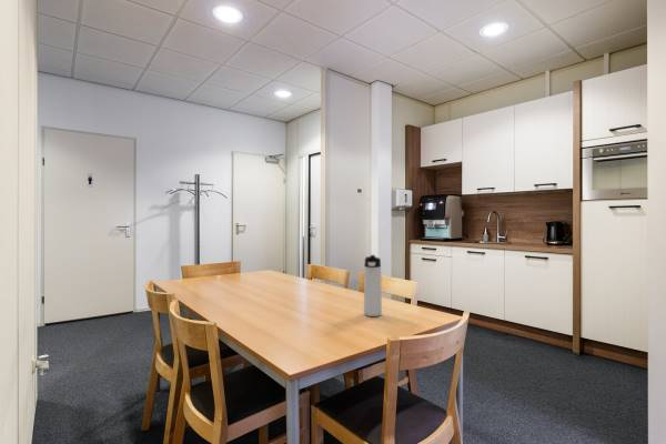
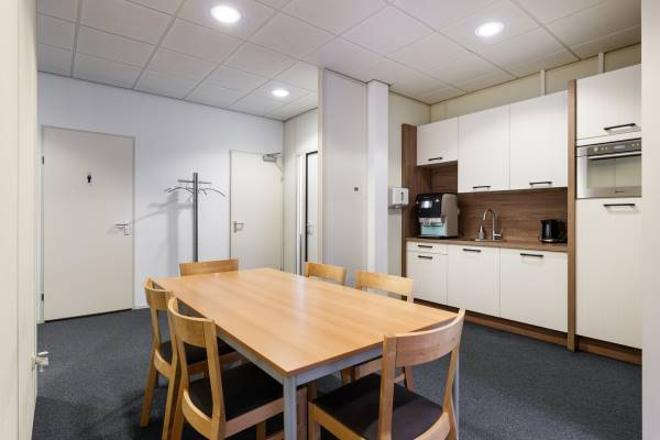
- thermos bottle (372, 285)
